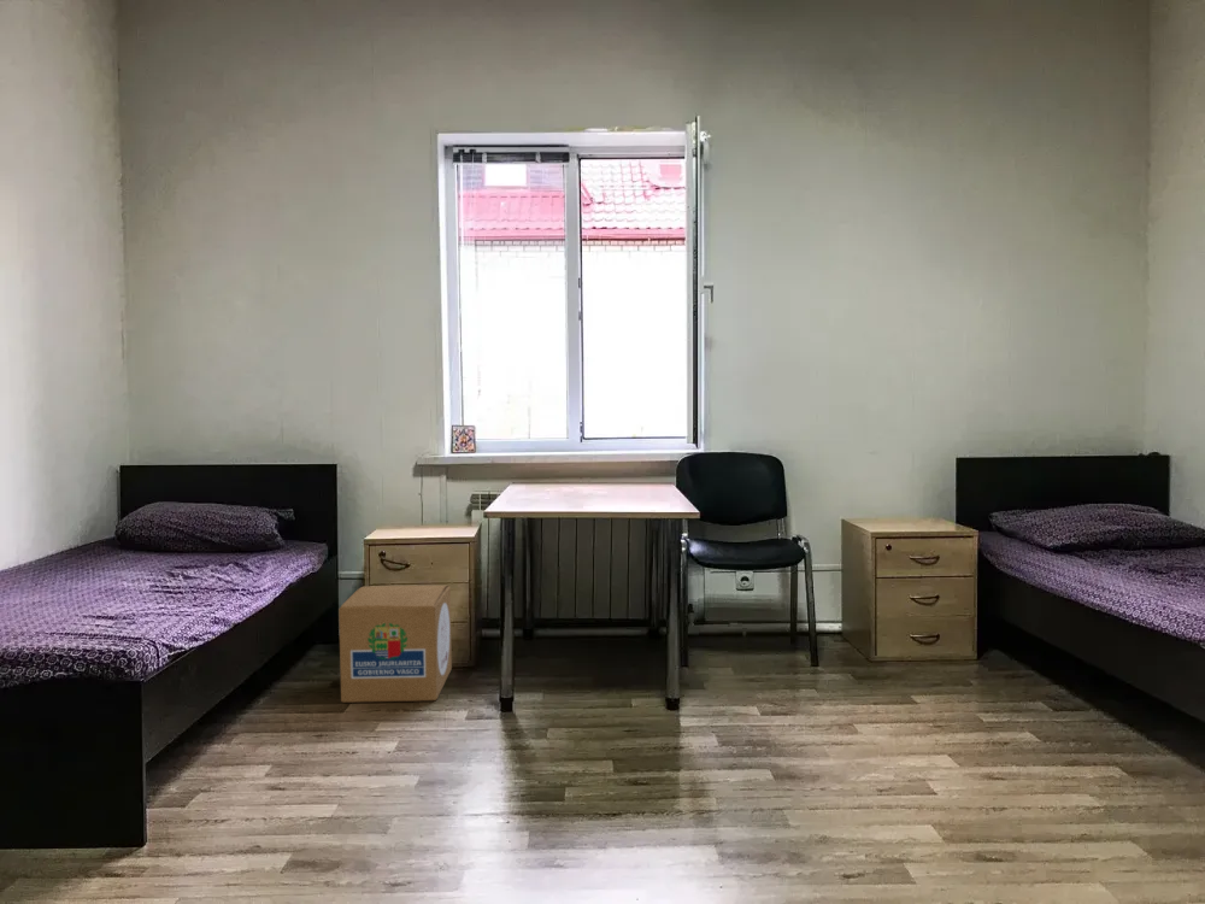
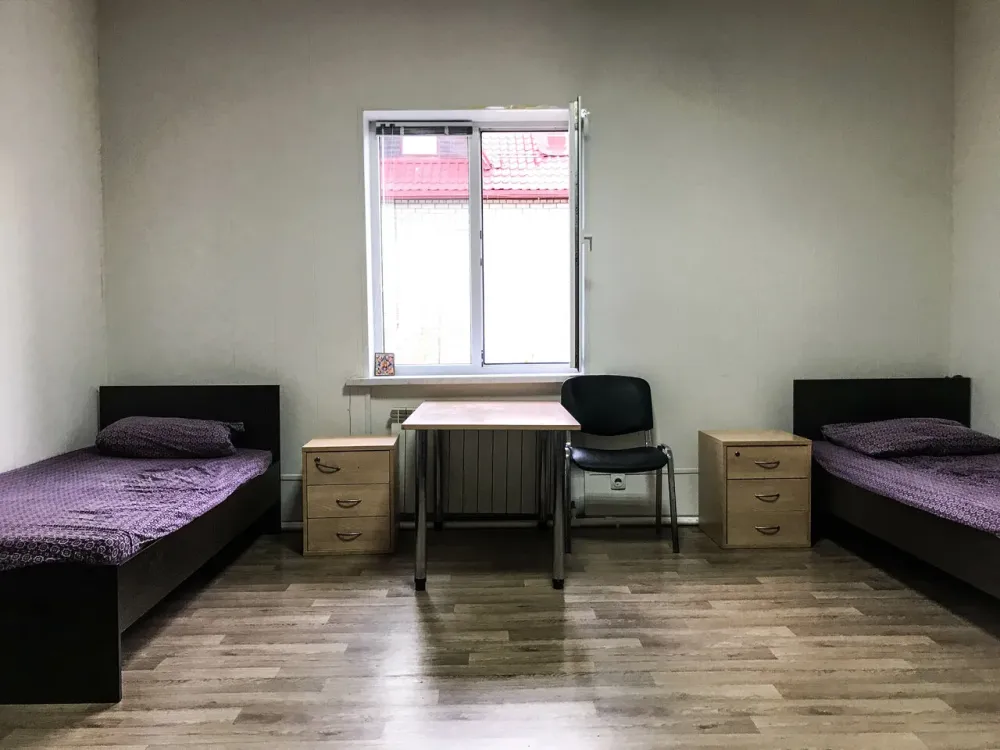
- cardboard box (398, 639)
